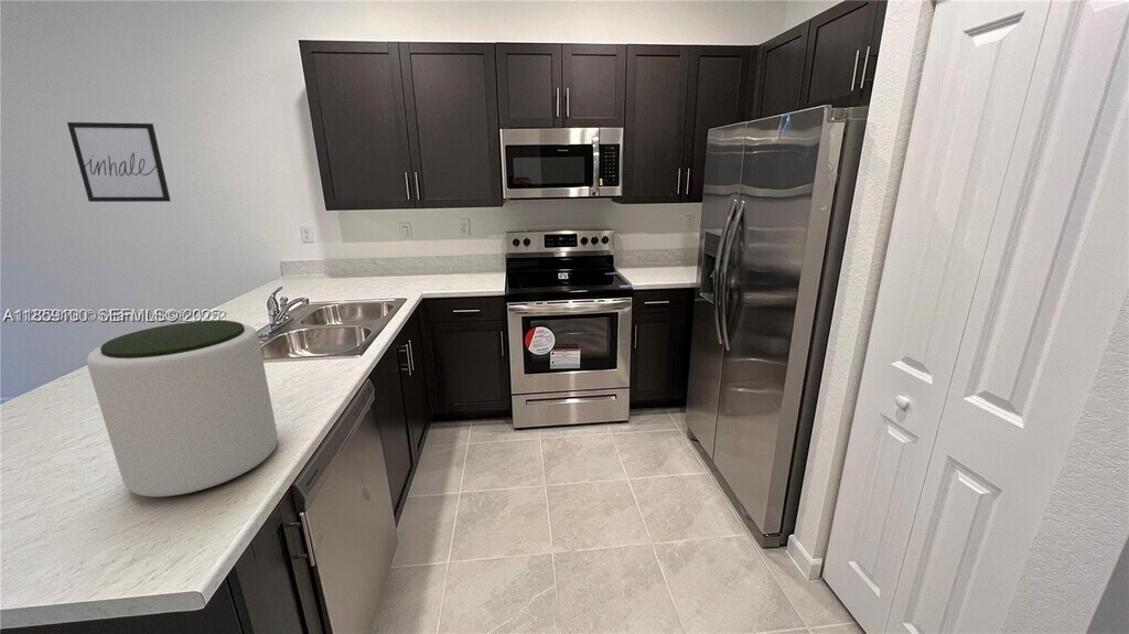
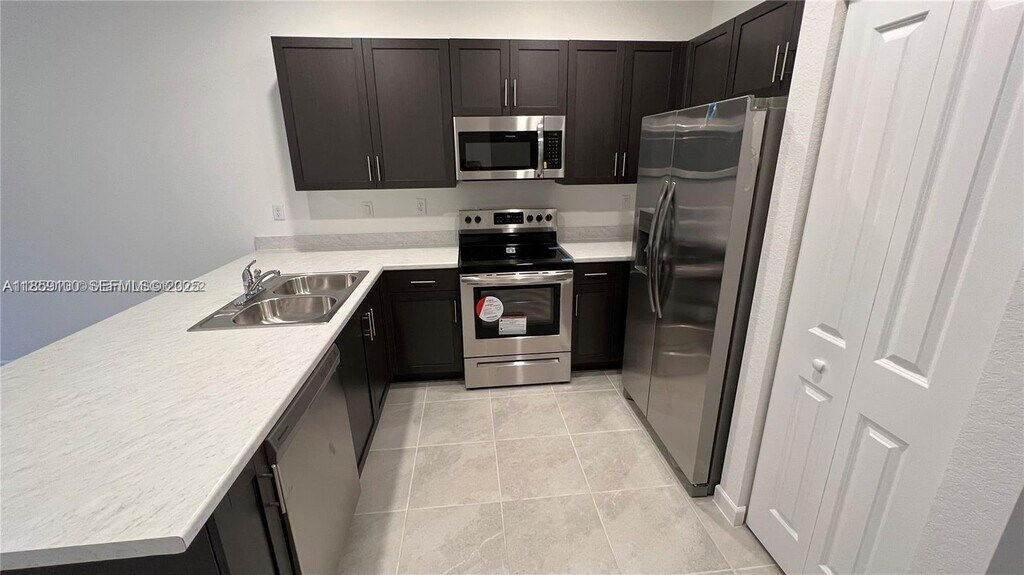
- plant pot (193, 401)
- wall art (120, 163)
